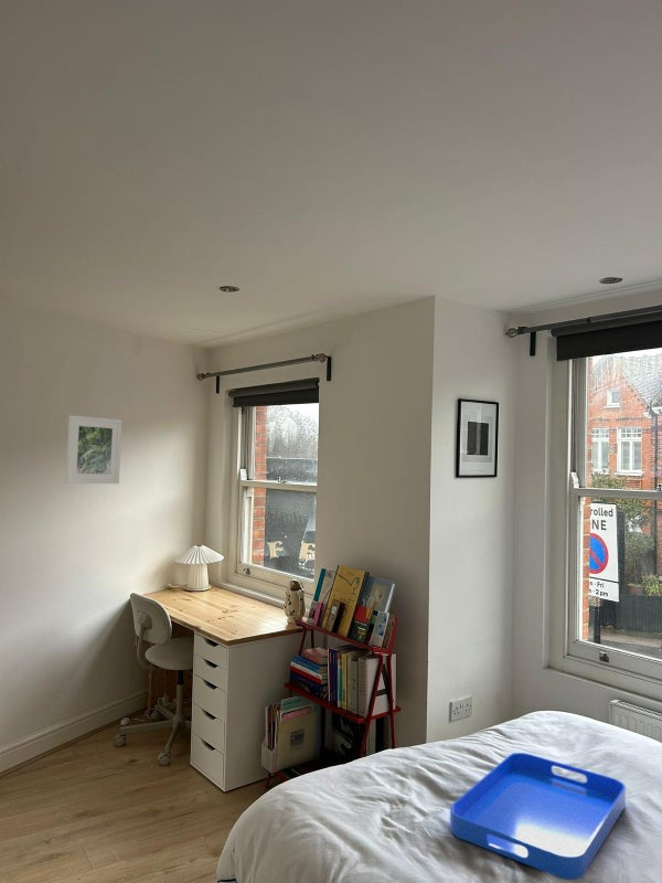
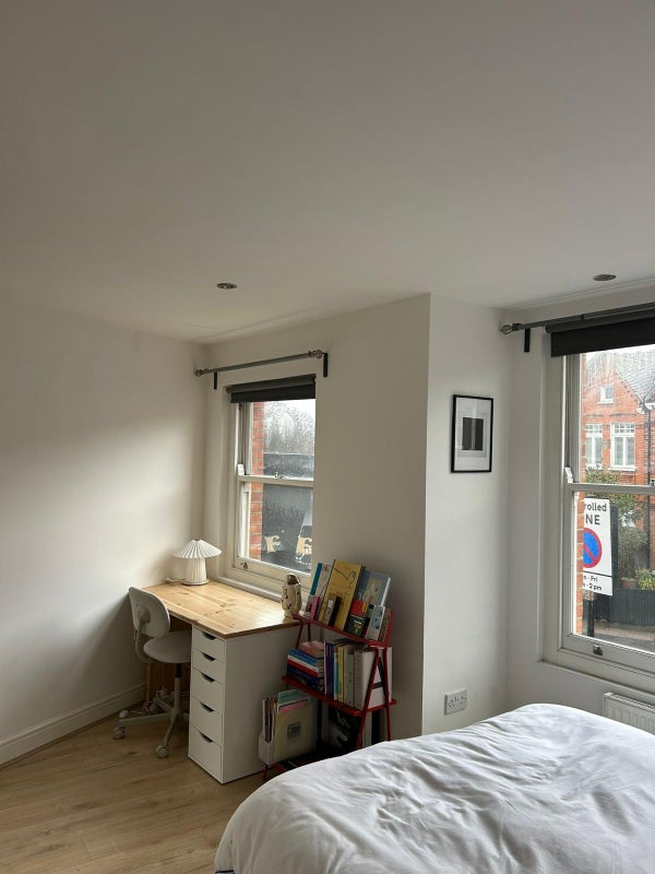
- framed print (94, 450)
- serving tray (541, 806)
